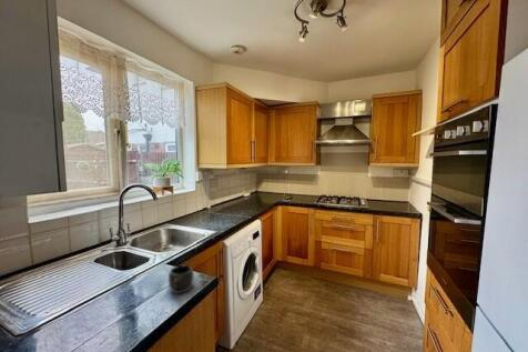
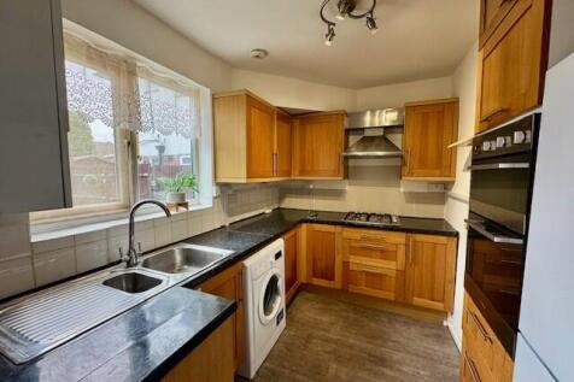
- mug (179, 280)
